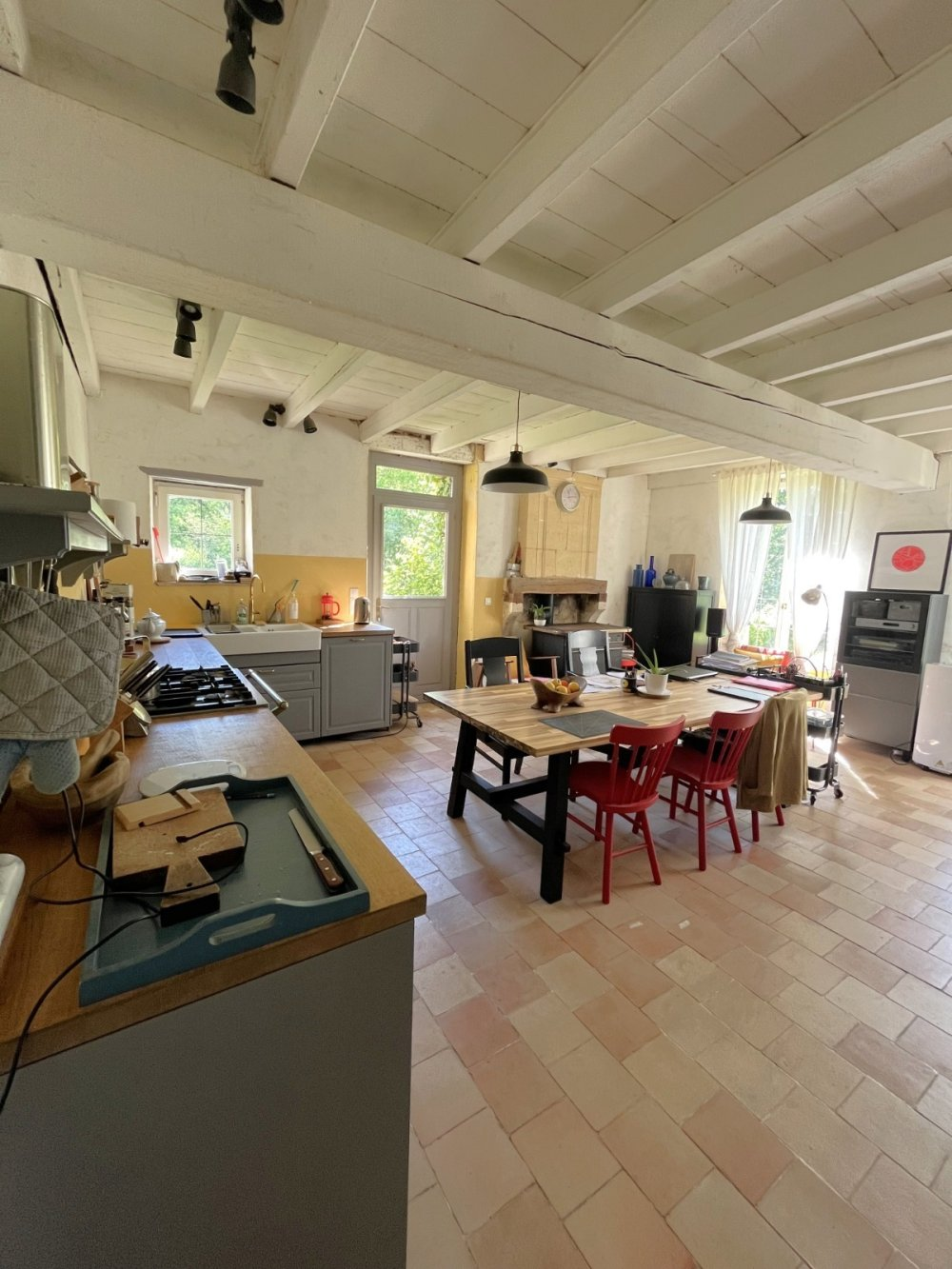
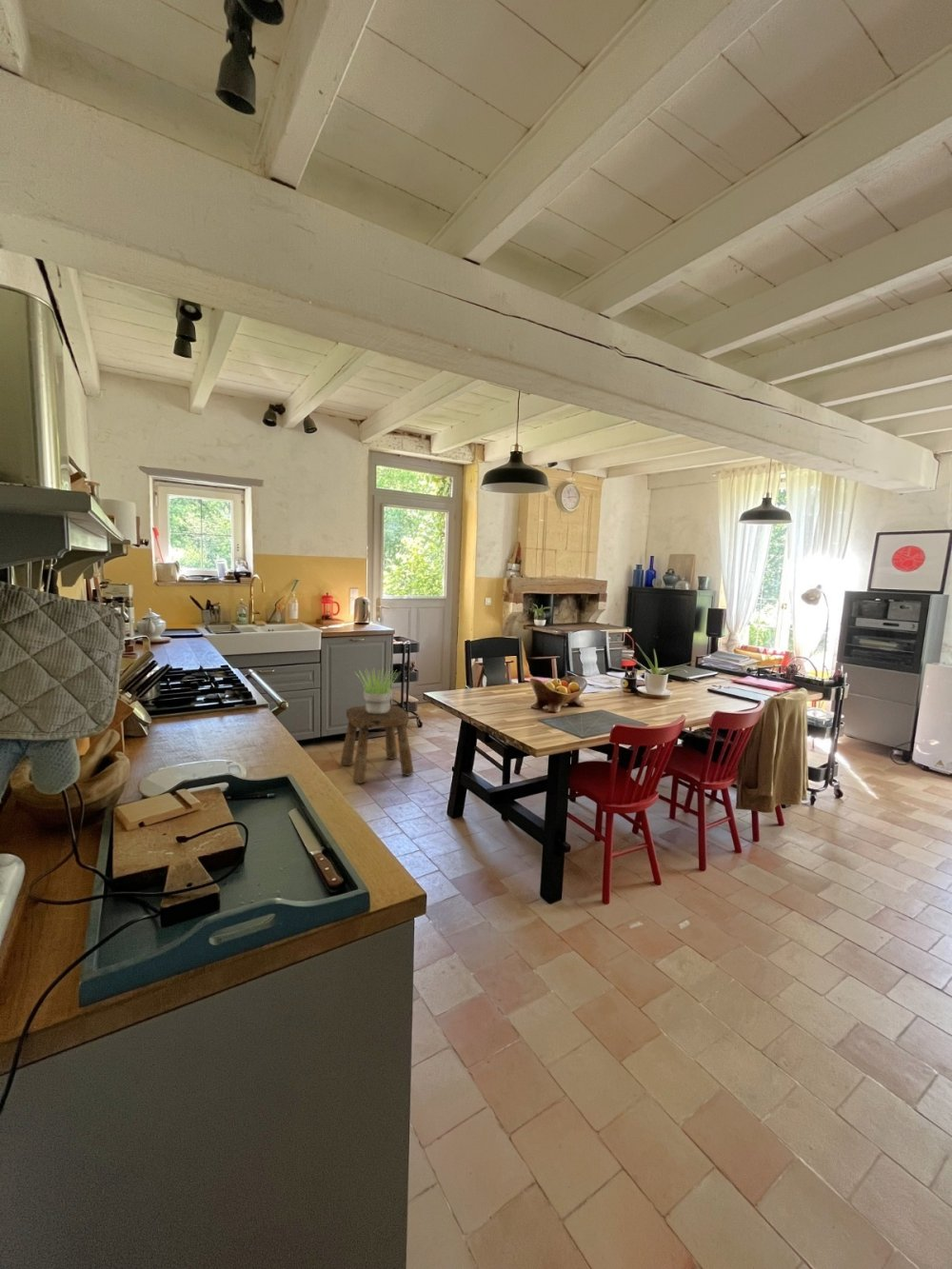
+ potted plant (377, 691)
+ stool (367, 739)
